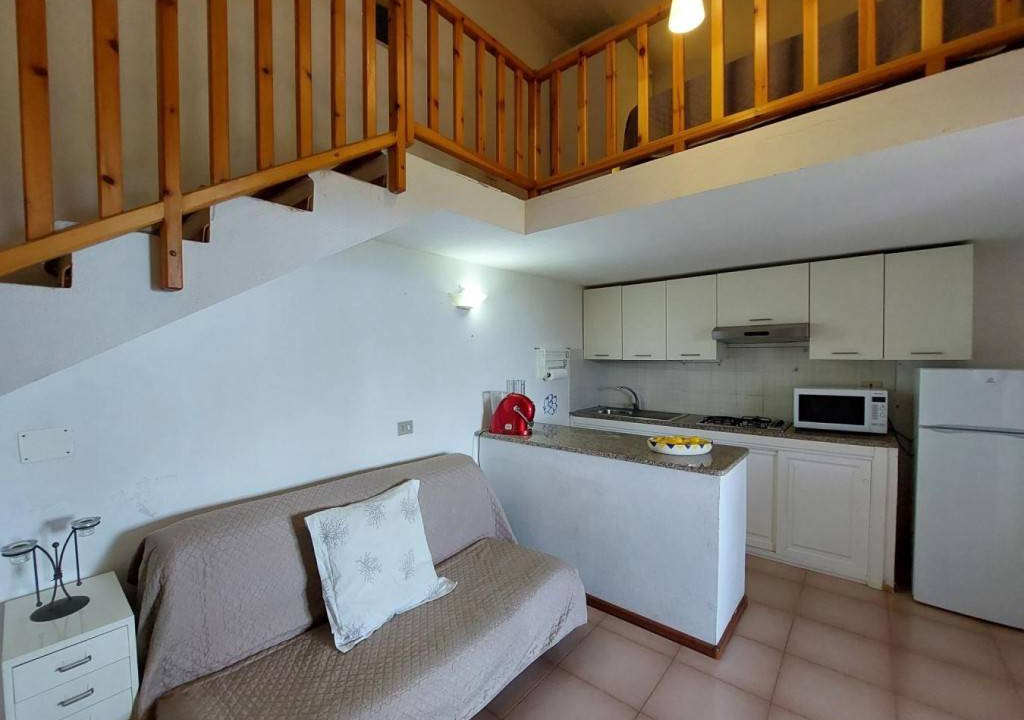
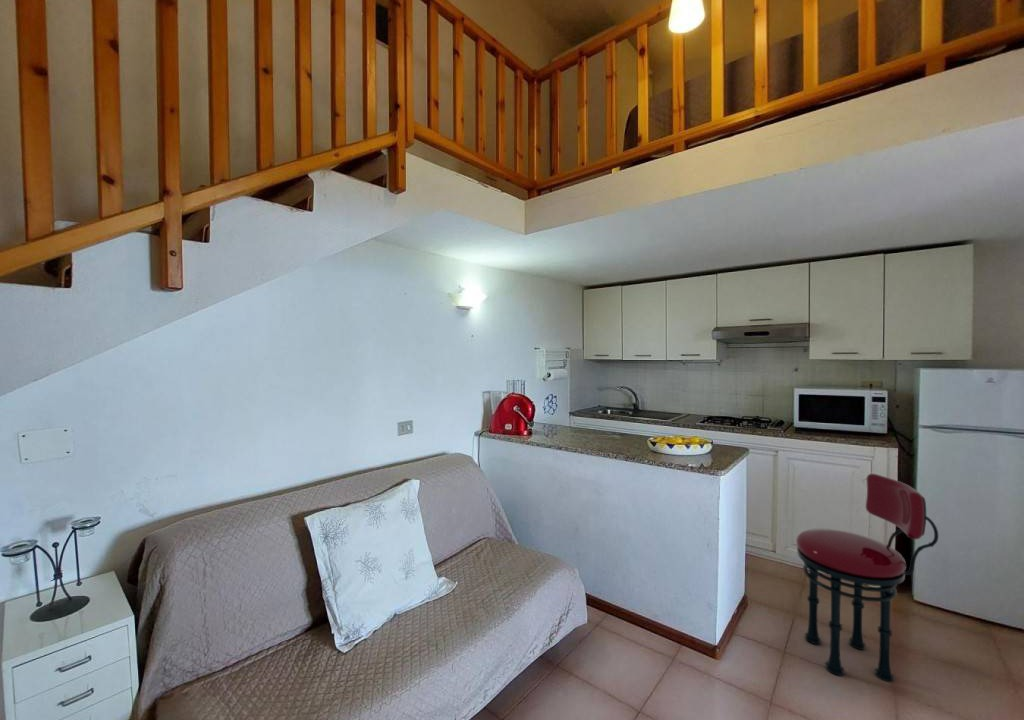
+ stool (859, 570)
